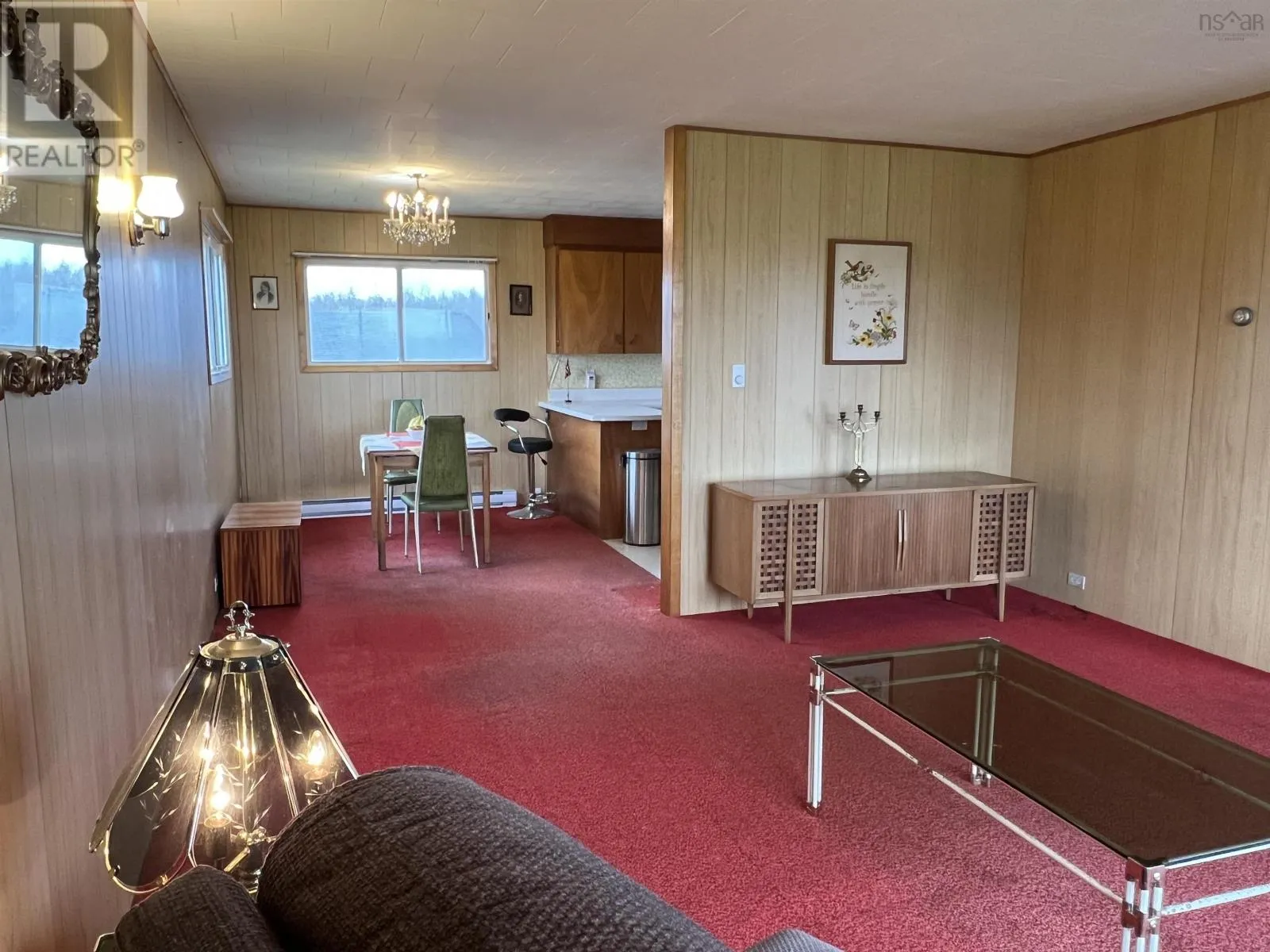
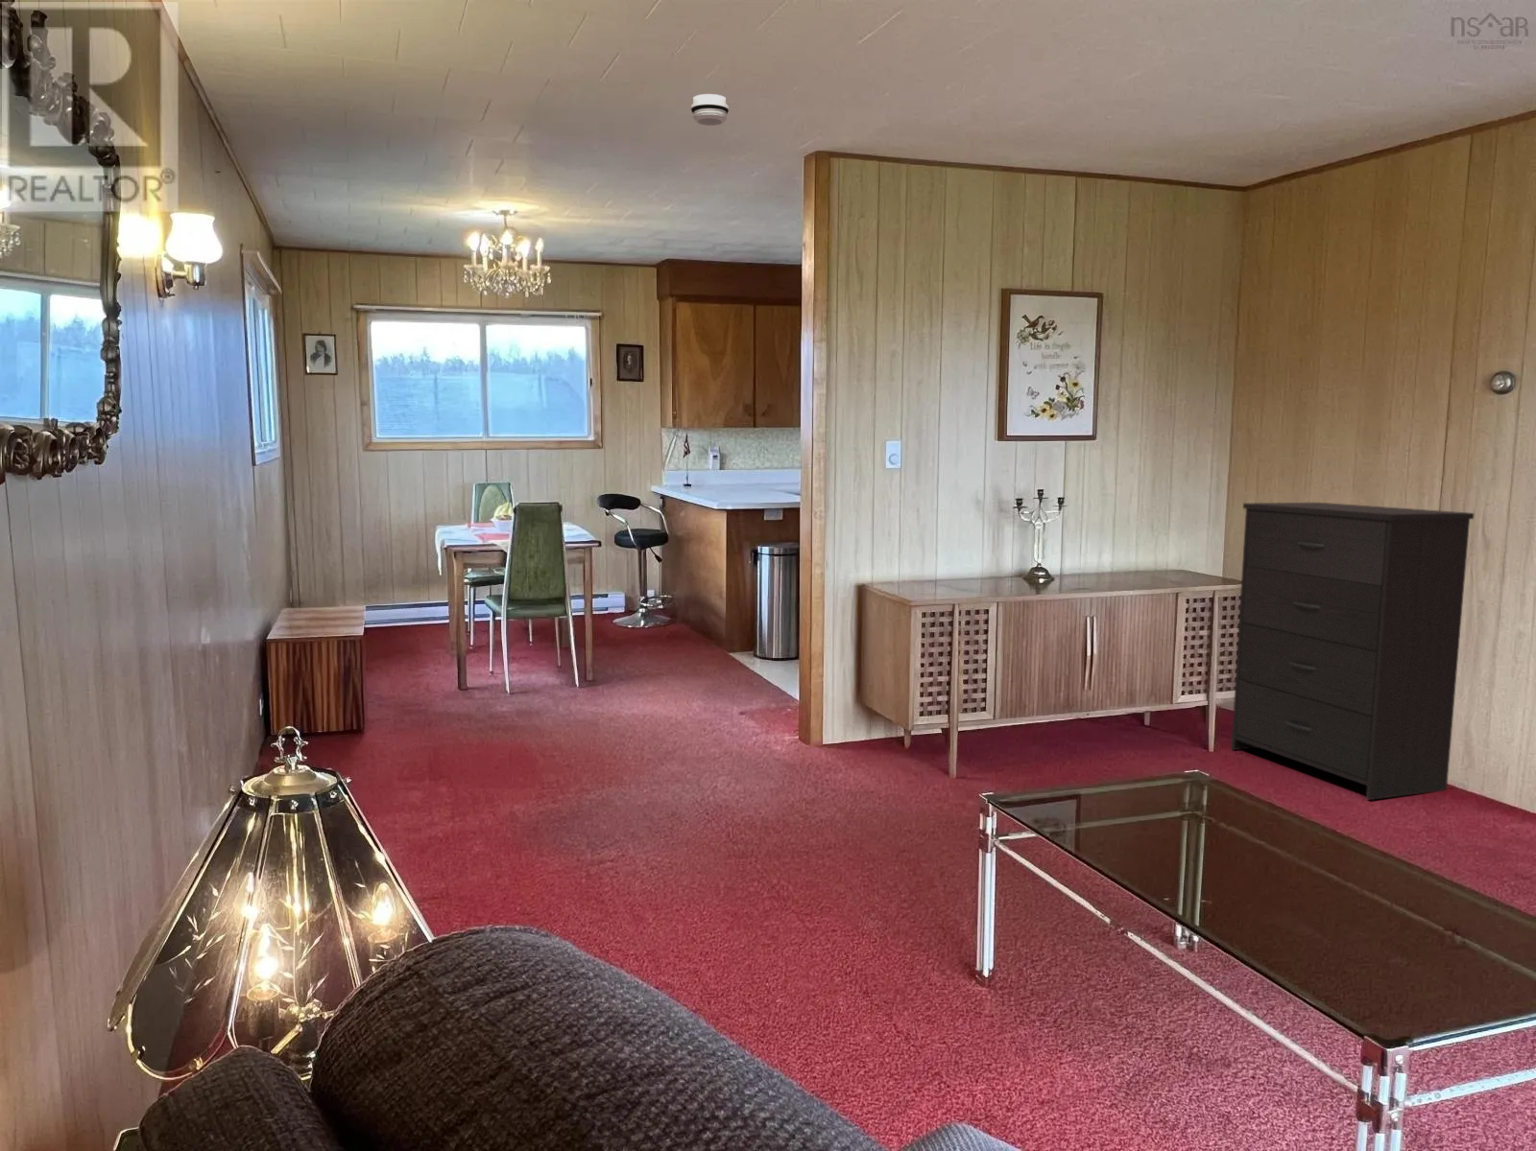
+ dresser (1340, 640)
+ smoke detector (710, 110)
